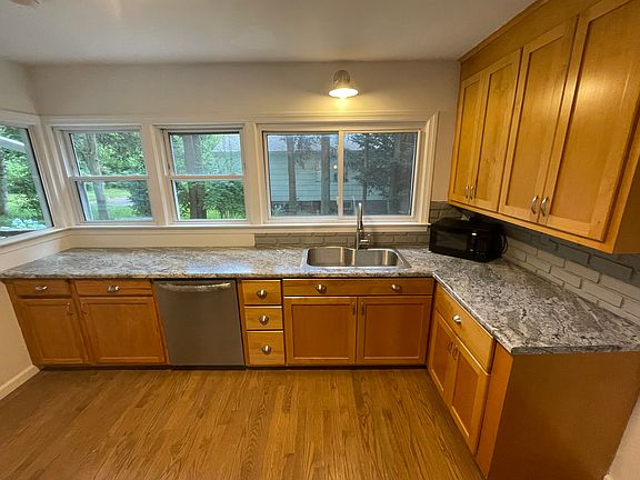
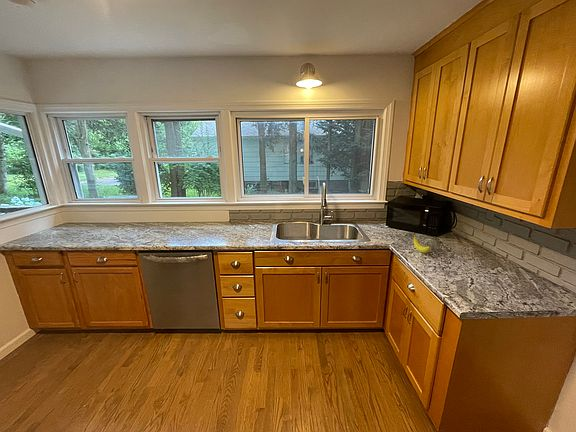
+ banana (421, 245)
